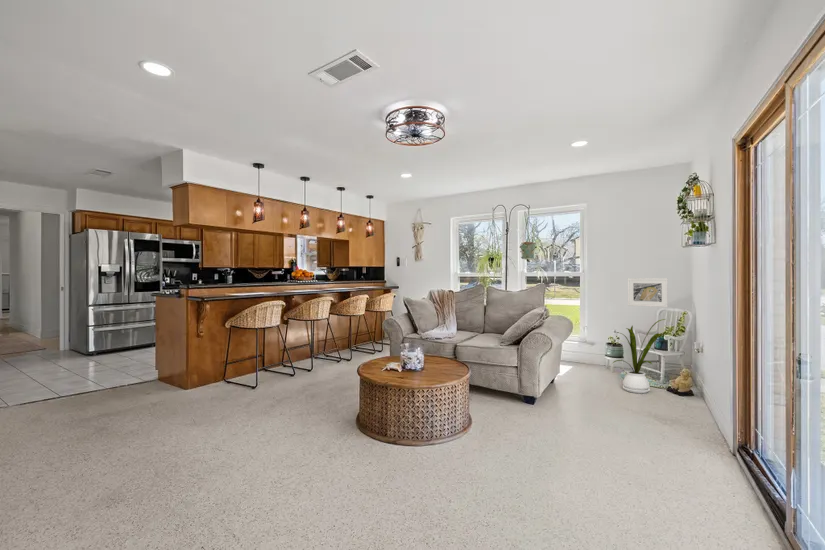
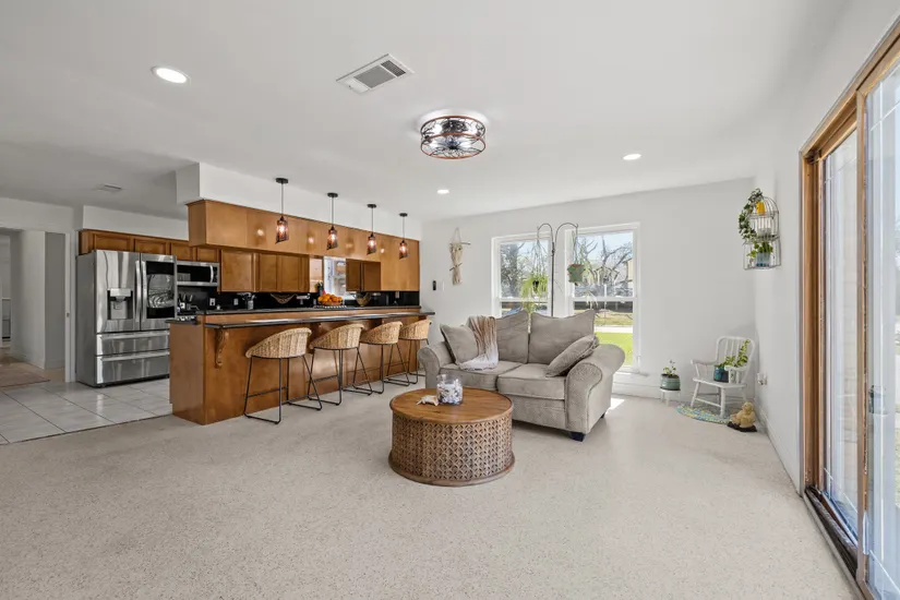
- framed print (647, 292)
- house plant (639, 353)
